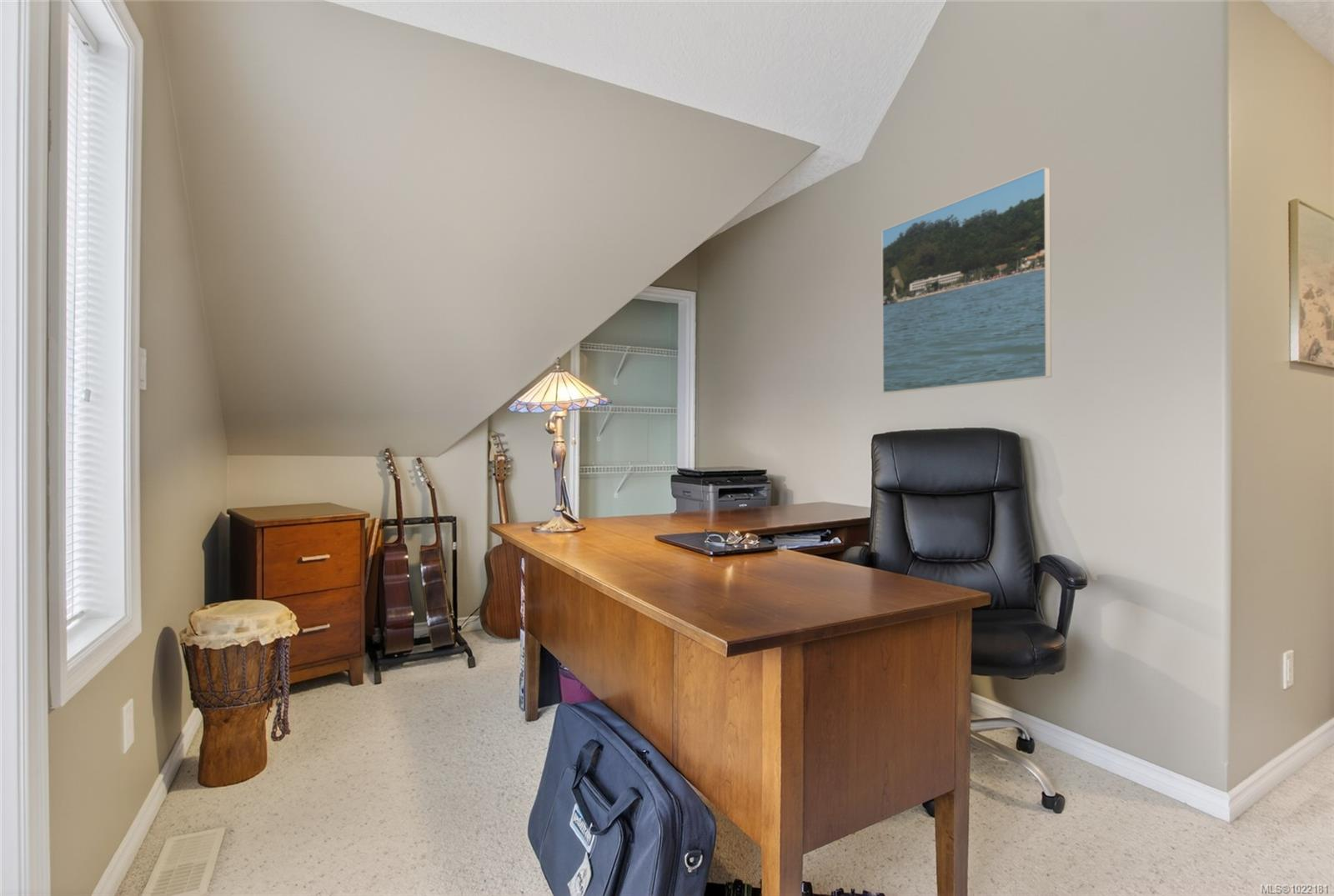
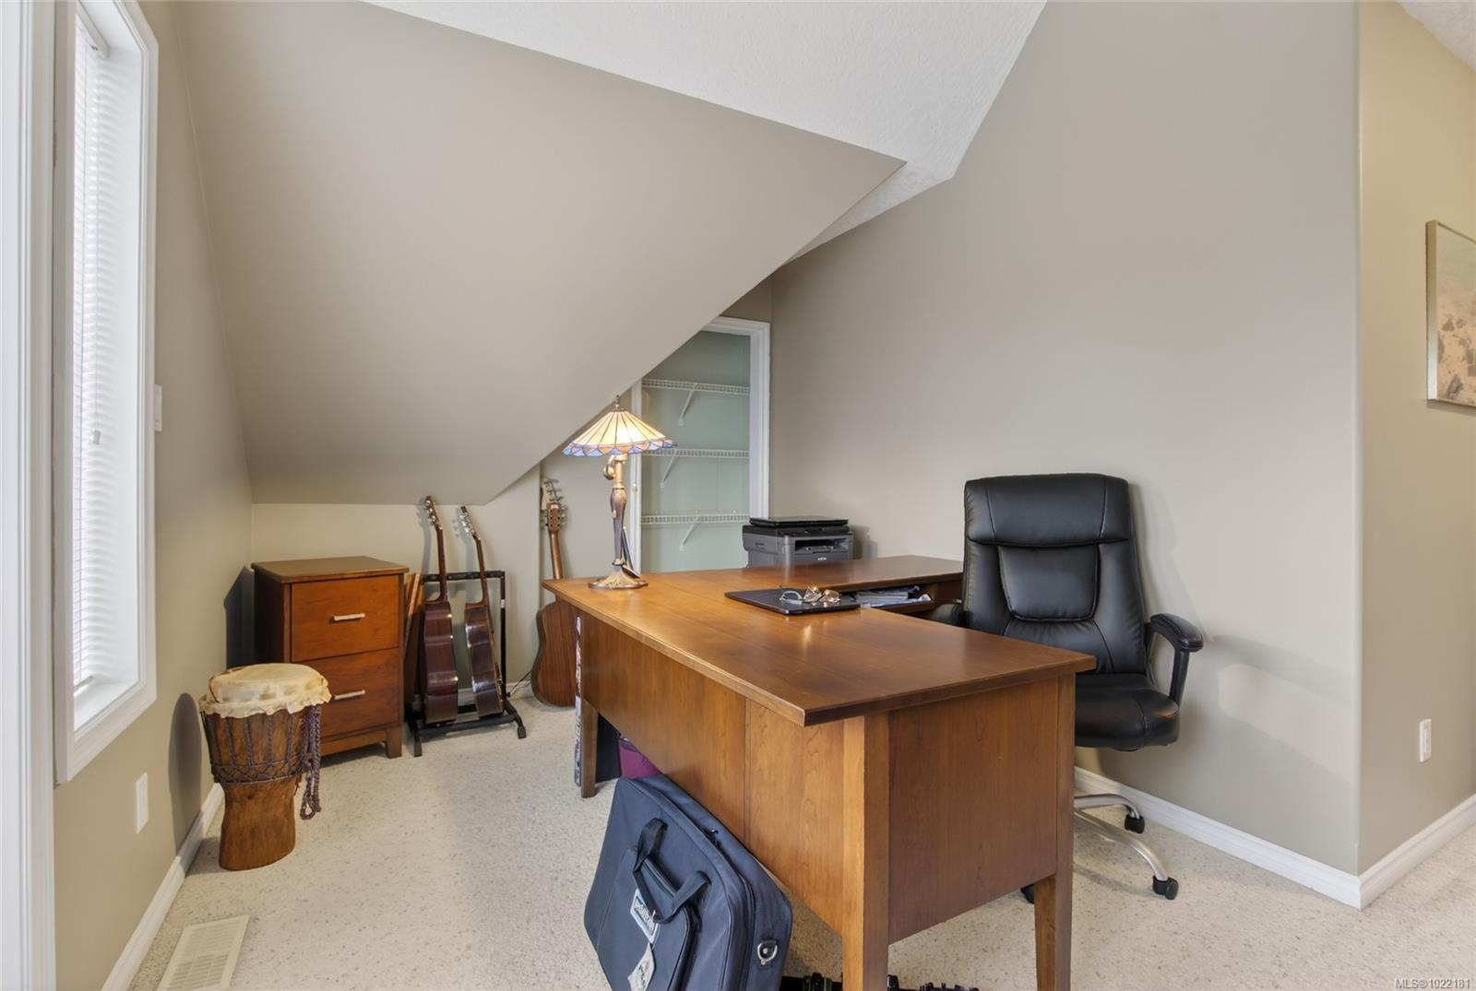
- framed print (955, 294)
